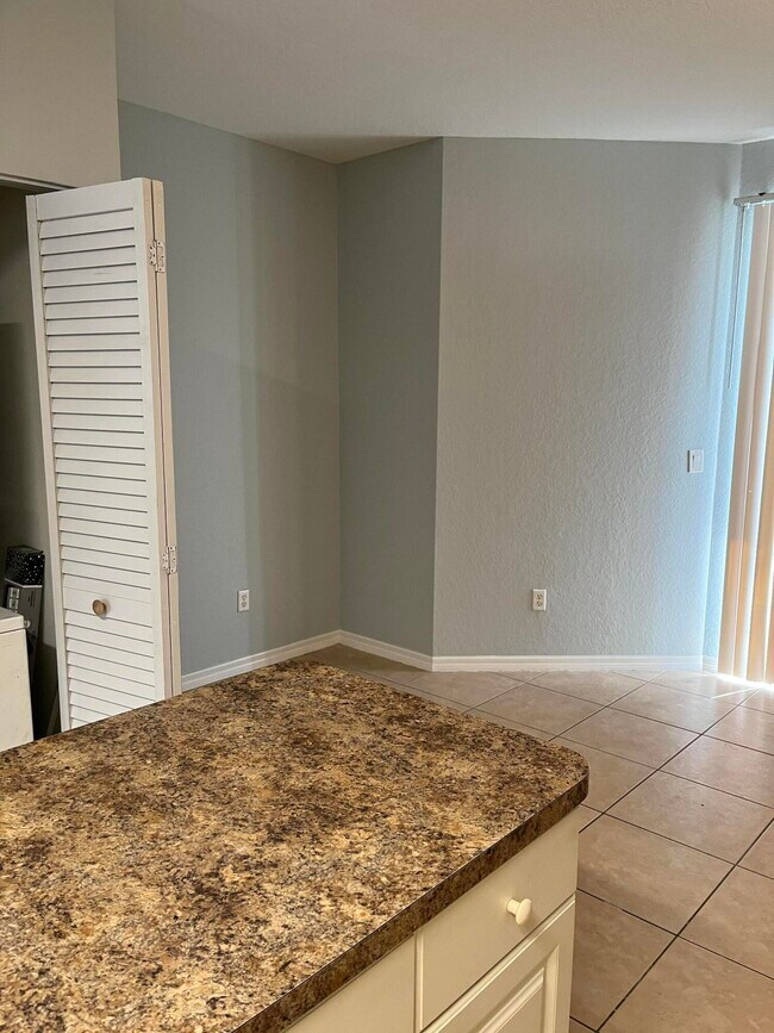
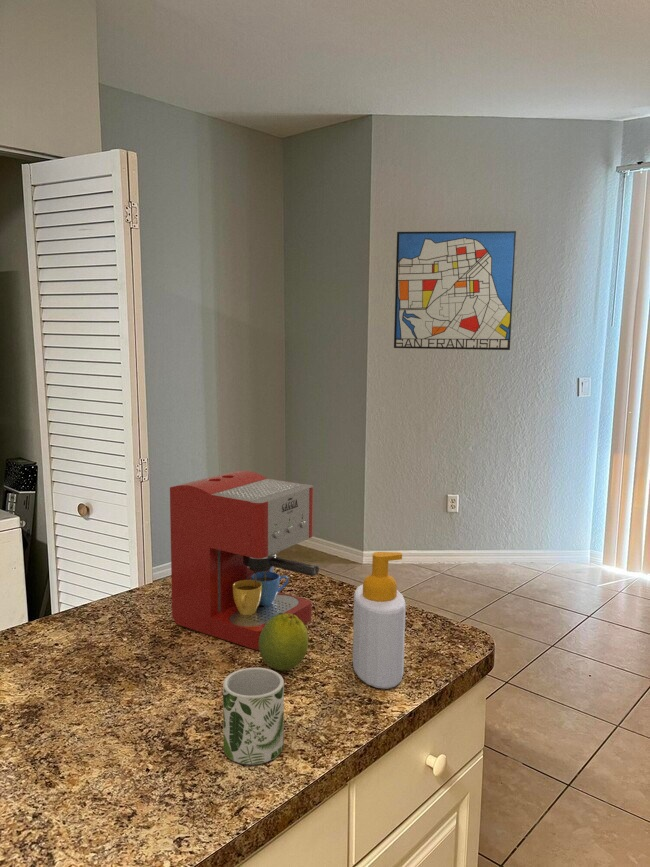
+ wall art (453, 291)
+ mug (258, 707)
+ fruit (283, 640)
+ soap bottle (379, 613)
+ coffee maker (242, 551)
